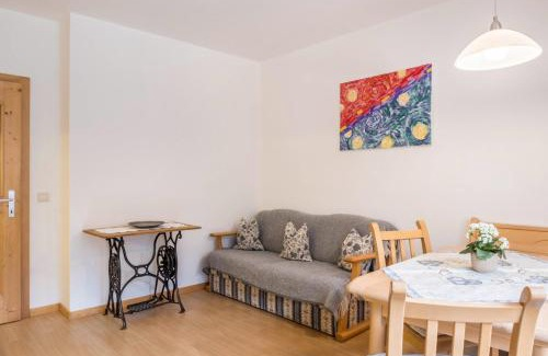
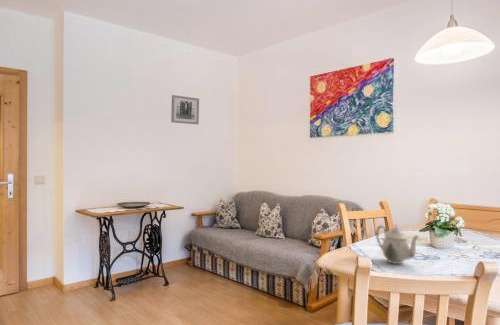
+ teapot (396, 243)
+ wall art (185, 110)
